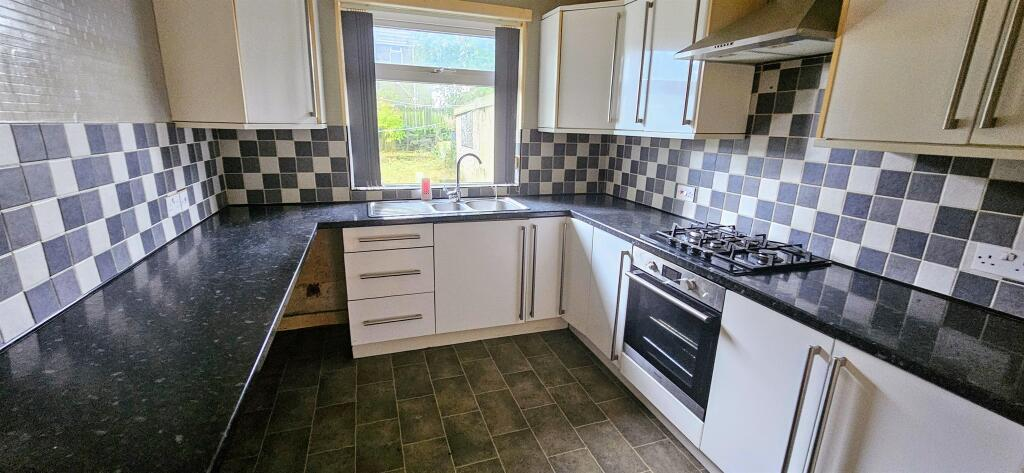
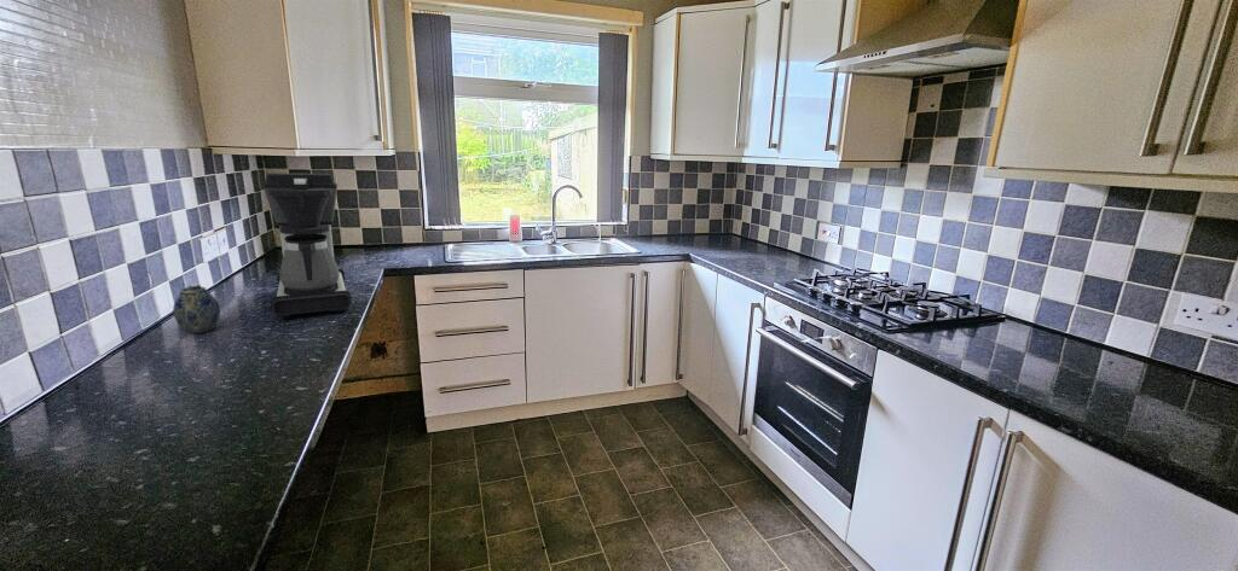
+ teapot (196, 308)
+ coffee maker (306, 239)
